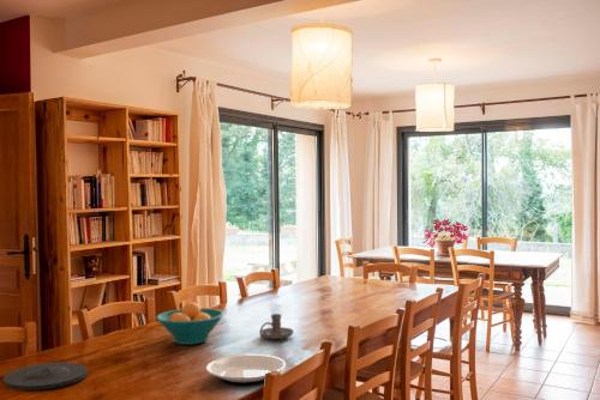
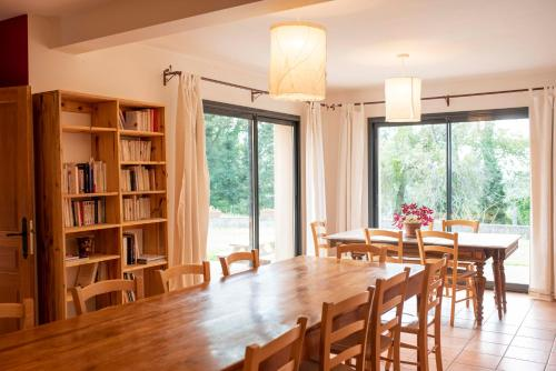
- candle holder (274, 326)
- plate (246, 370)
- plate (46, 372)
- fruit bowl (191, 321)
